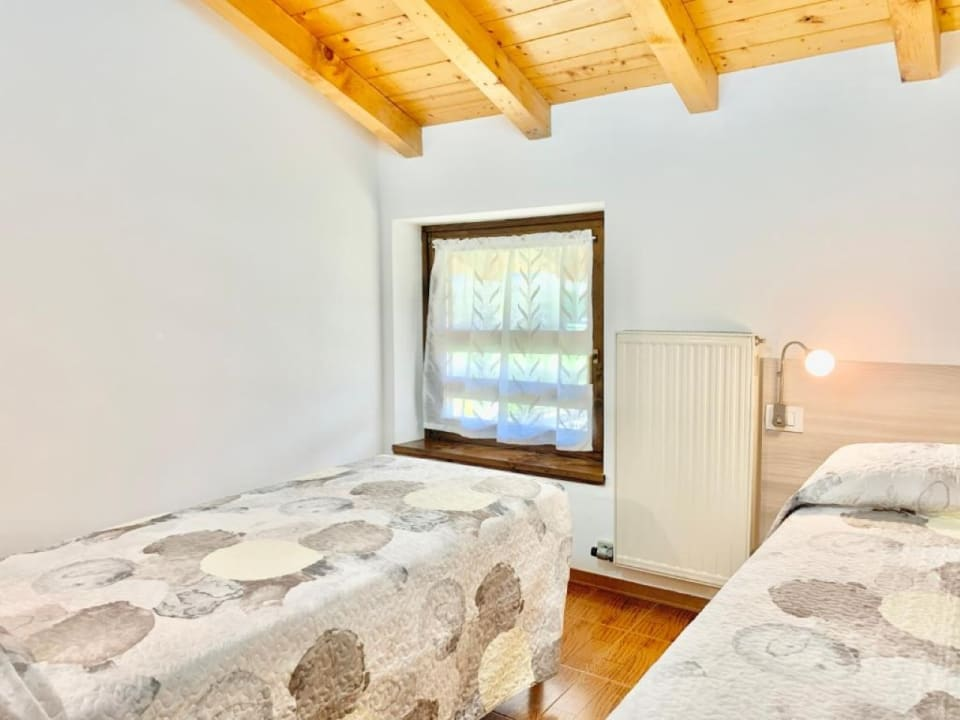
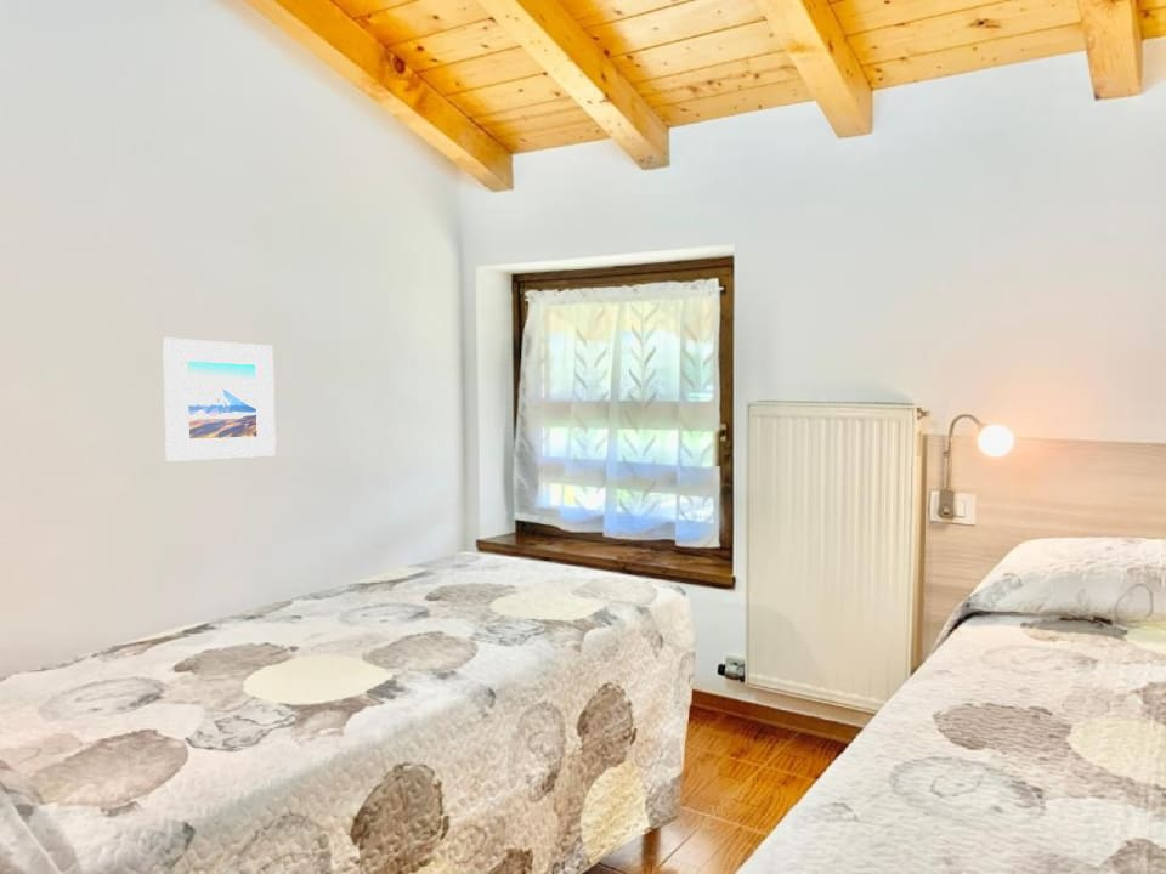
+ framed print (222, 399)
